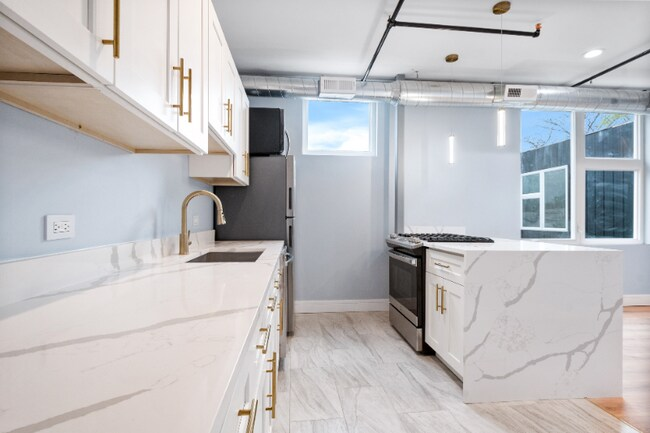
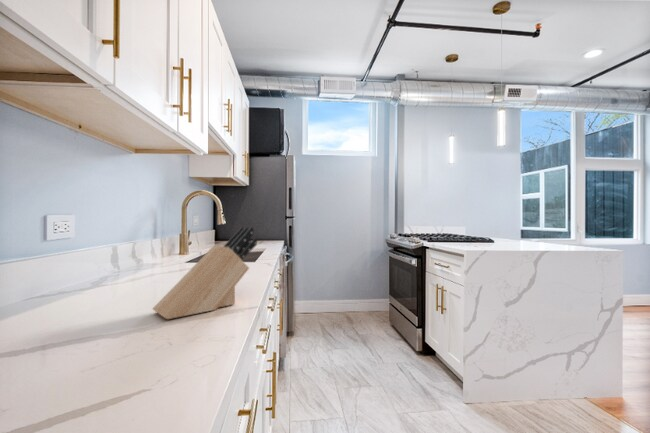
+ knife block (210, 266)
